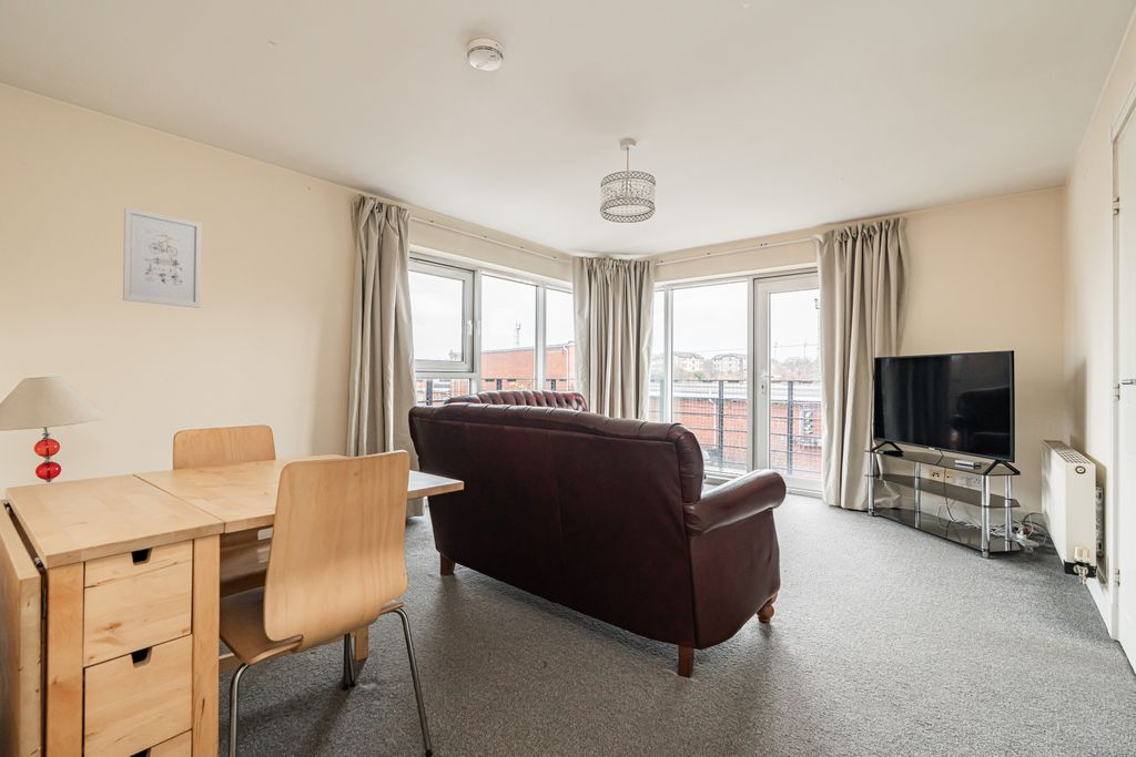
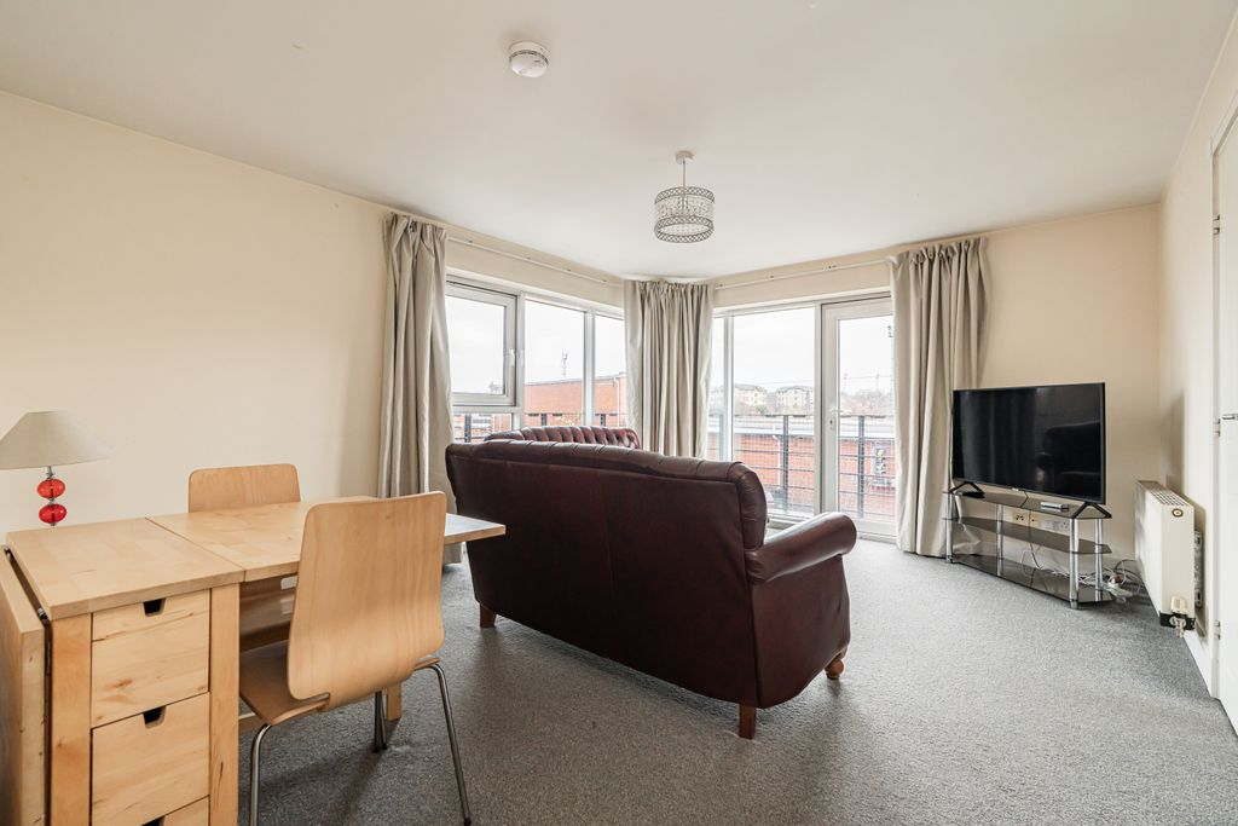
- wall art (163, 259)
